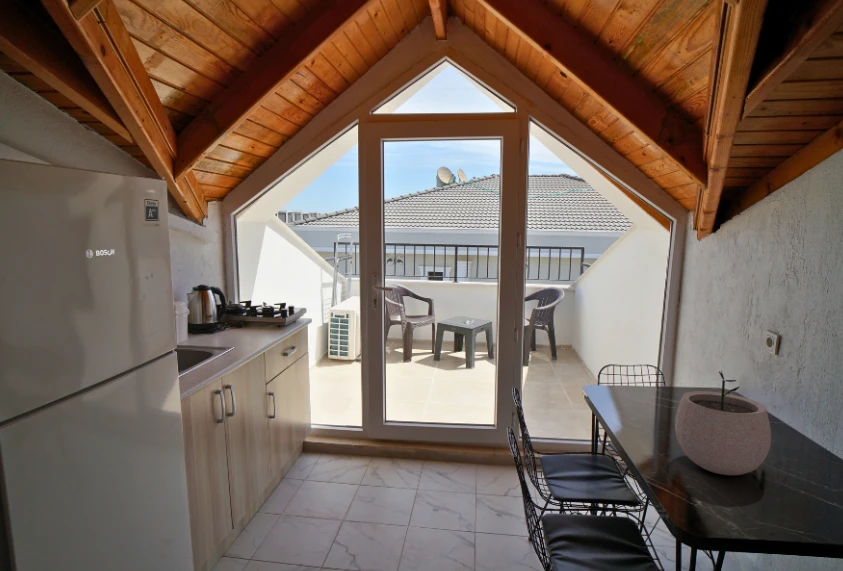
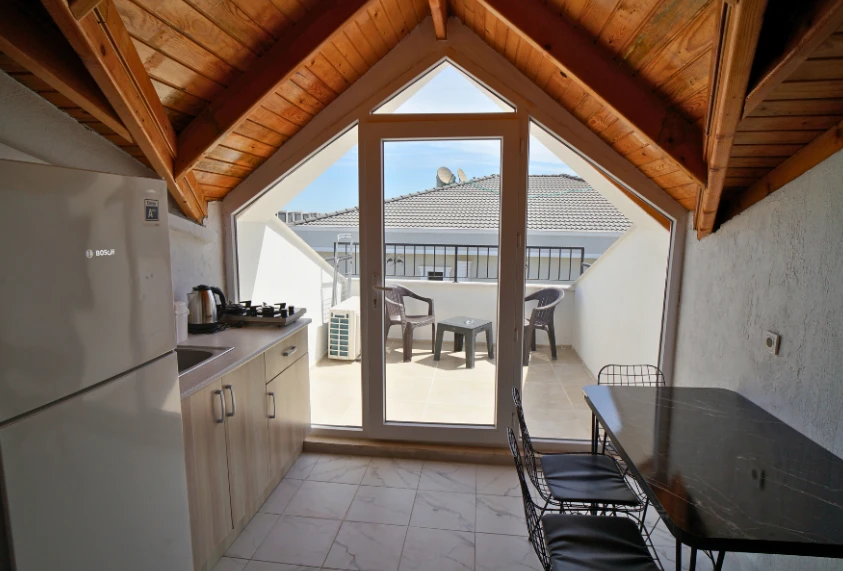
- plant pot (721, 420)
